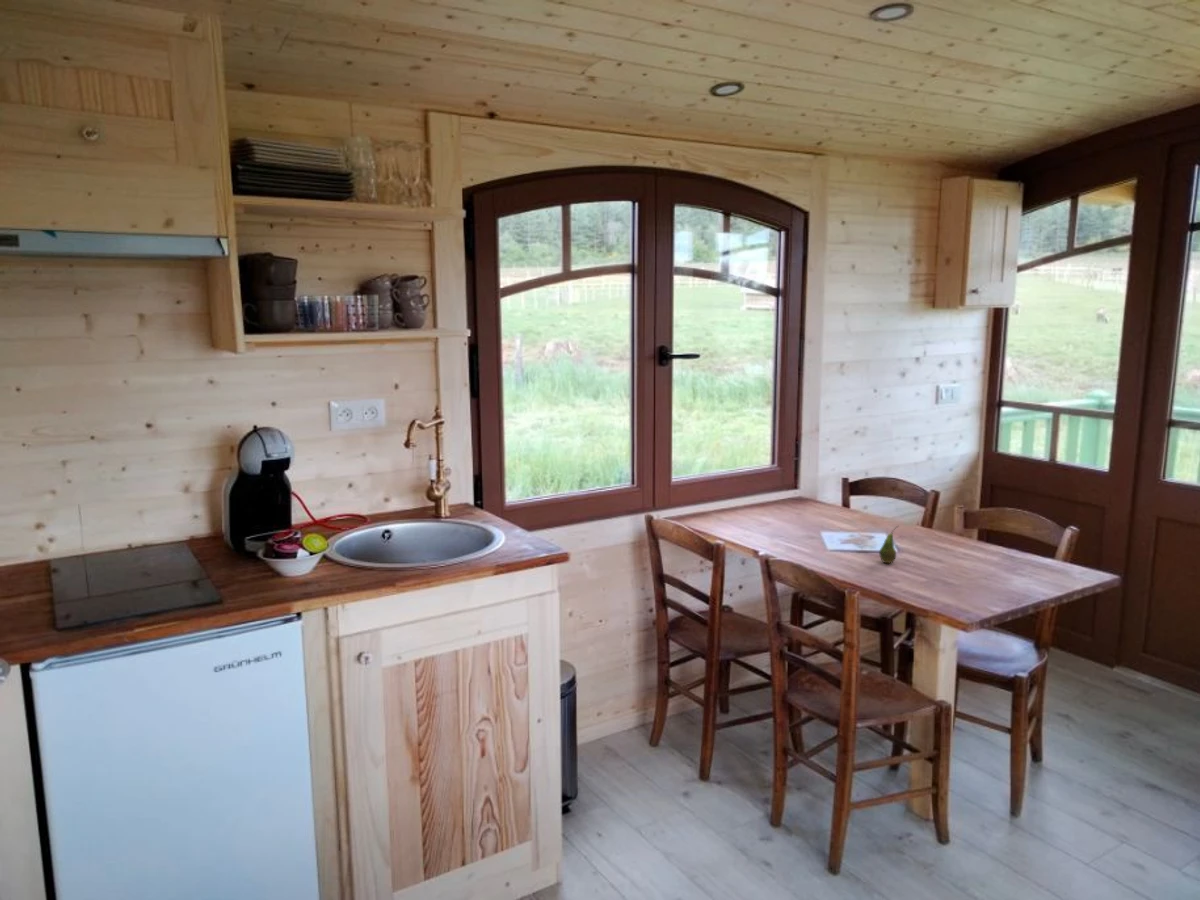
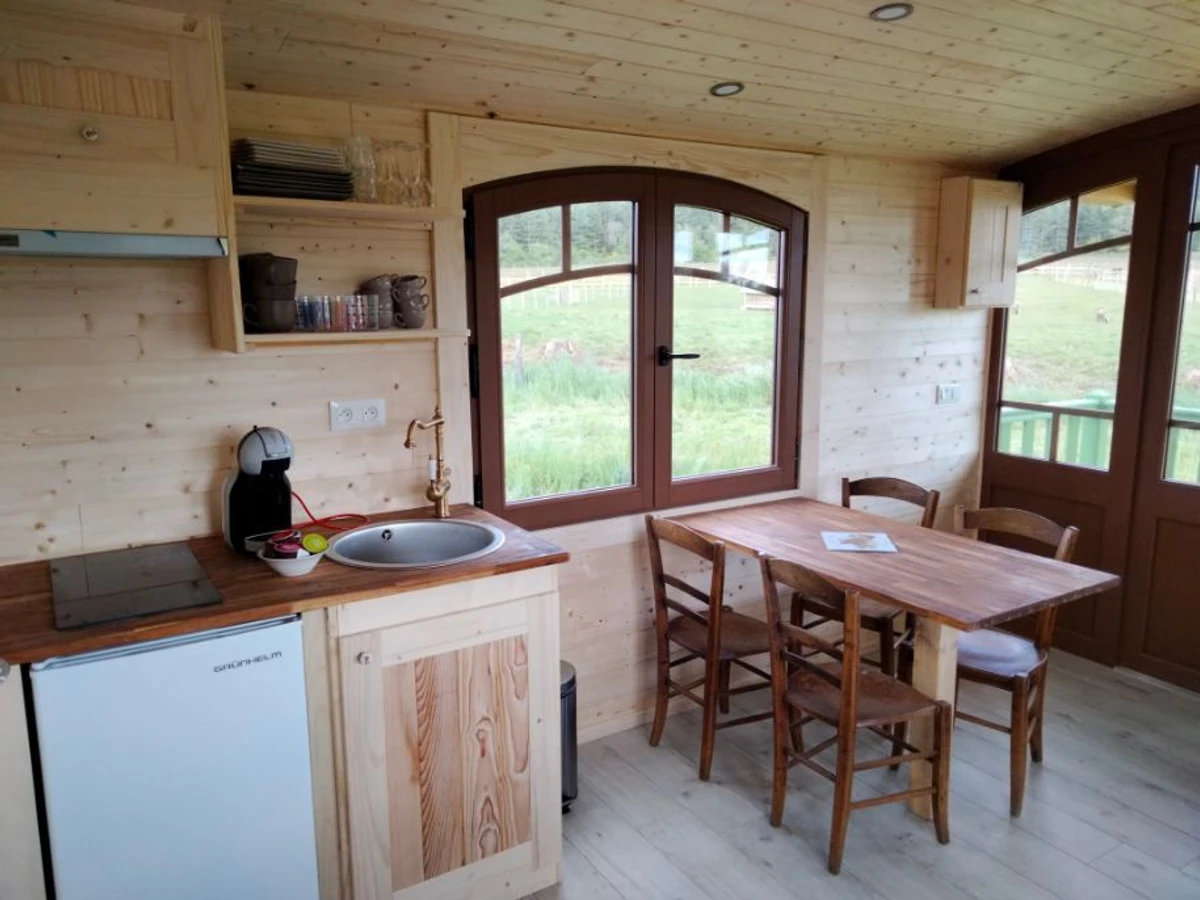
- fruit (888, 543)
